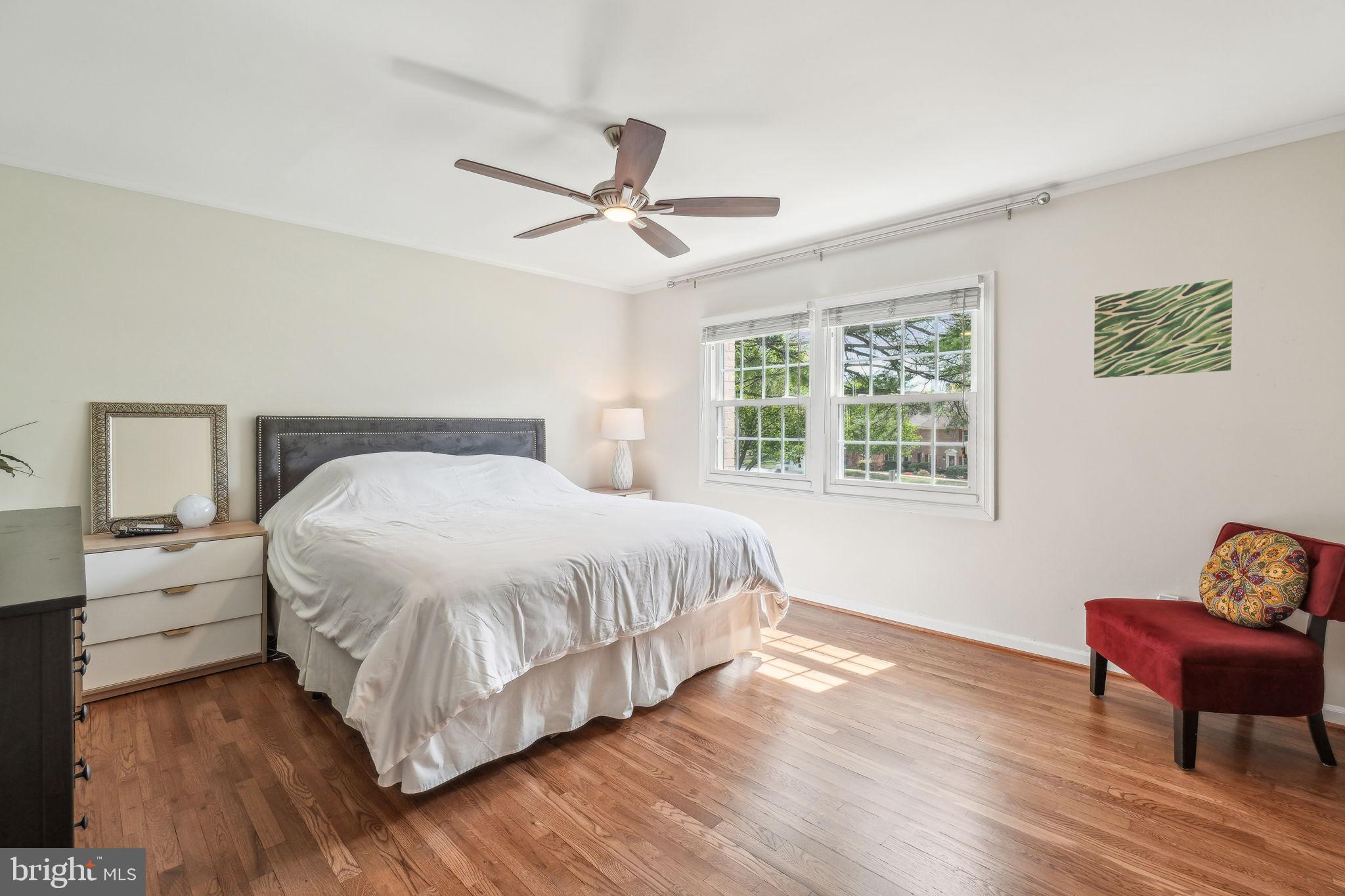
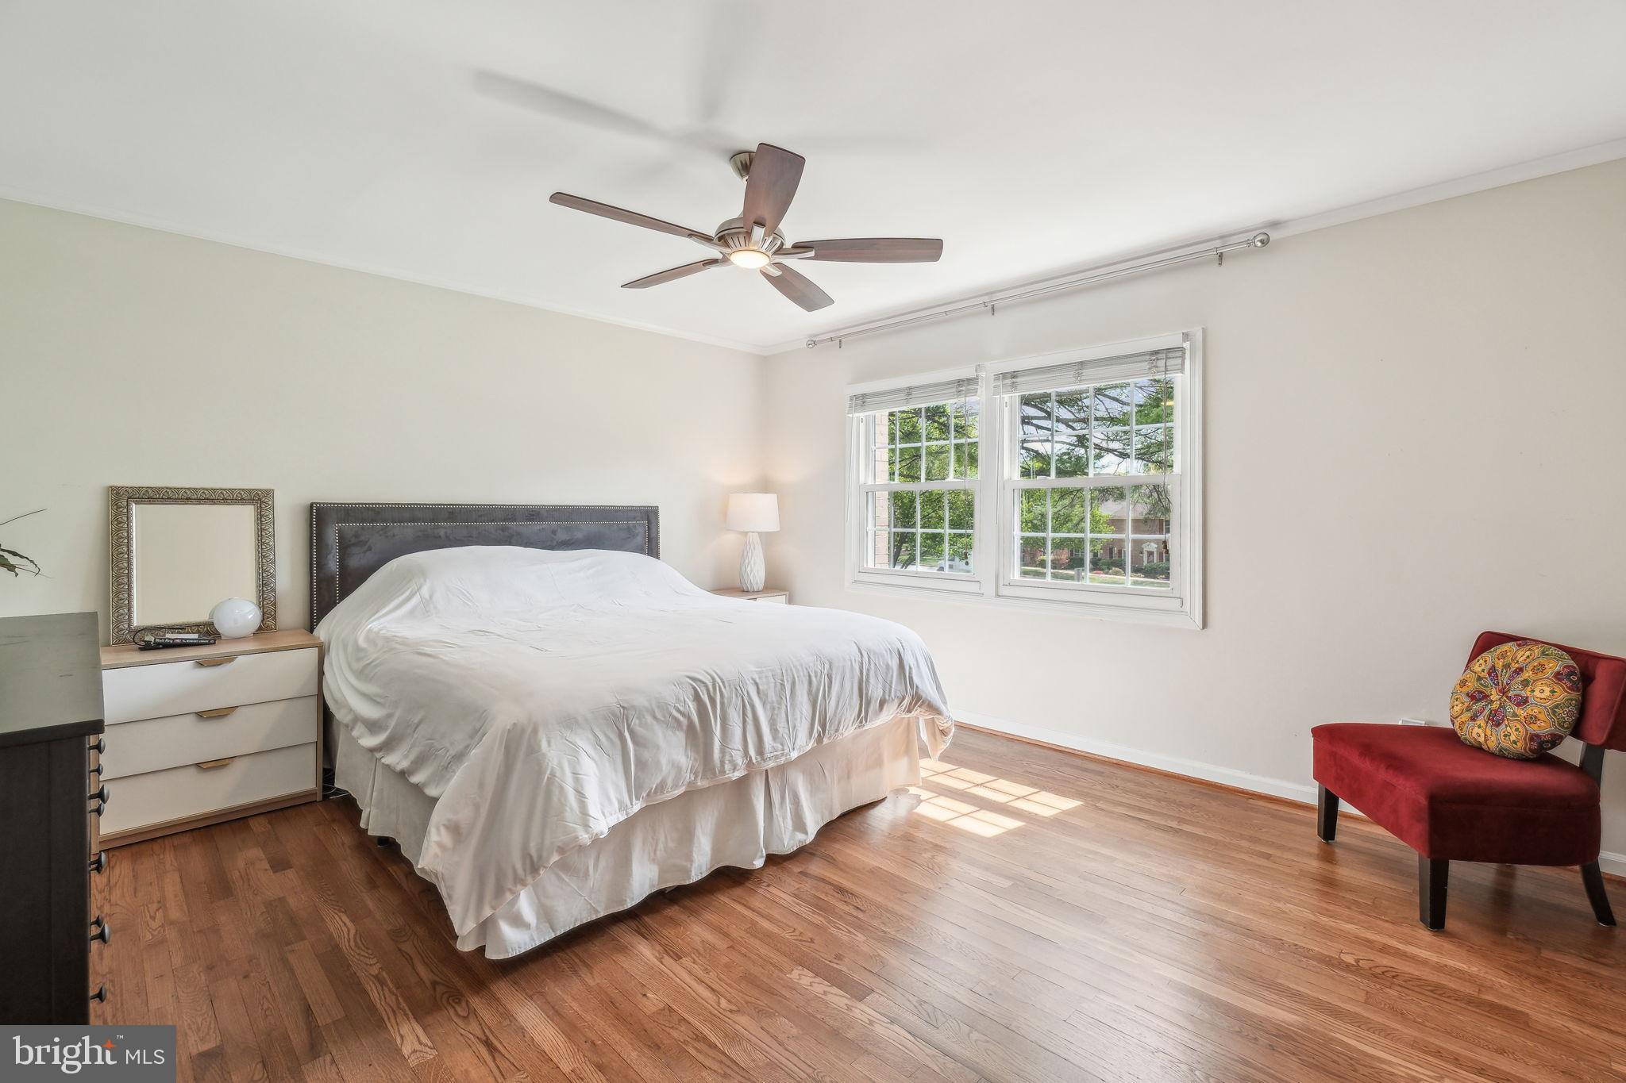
- wall art (1158, 331)
